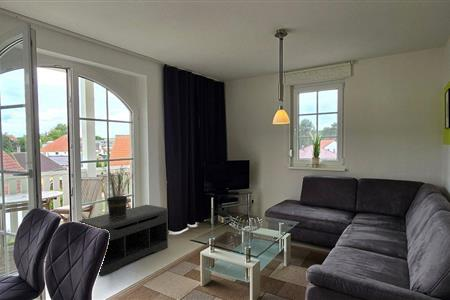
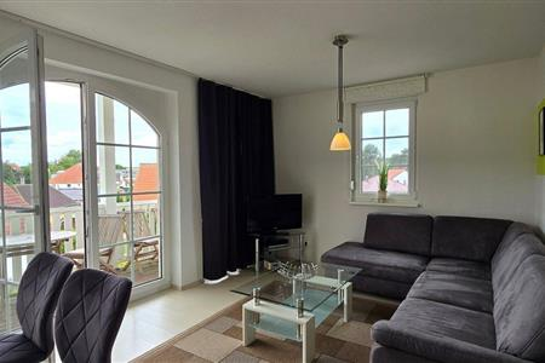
- bench (127, 234)
- potted plant (118, 189)
